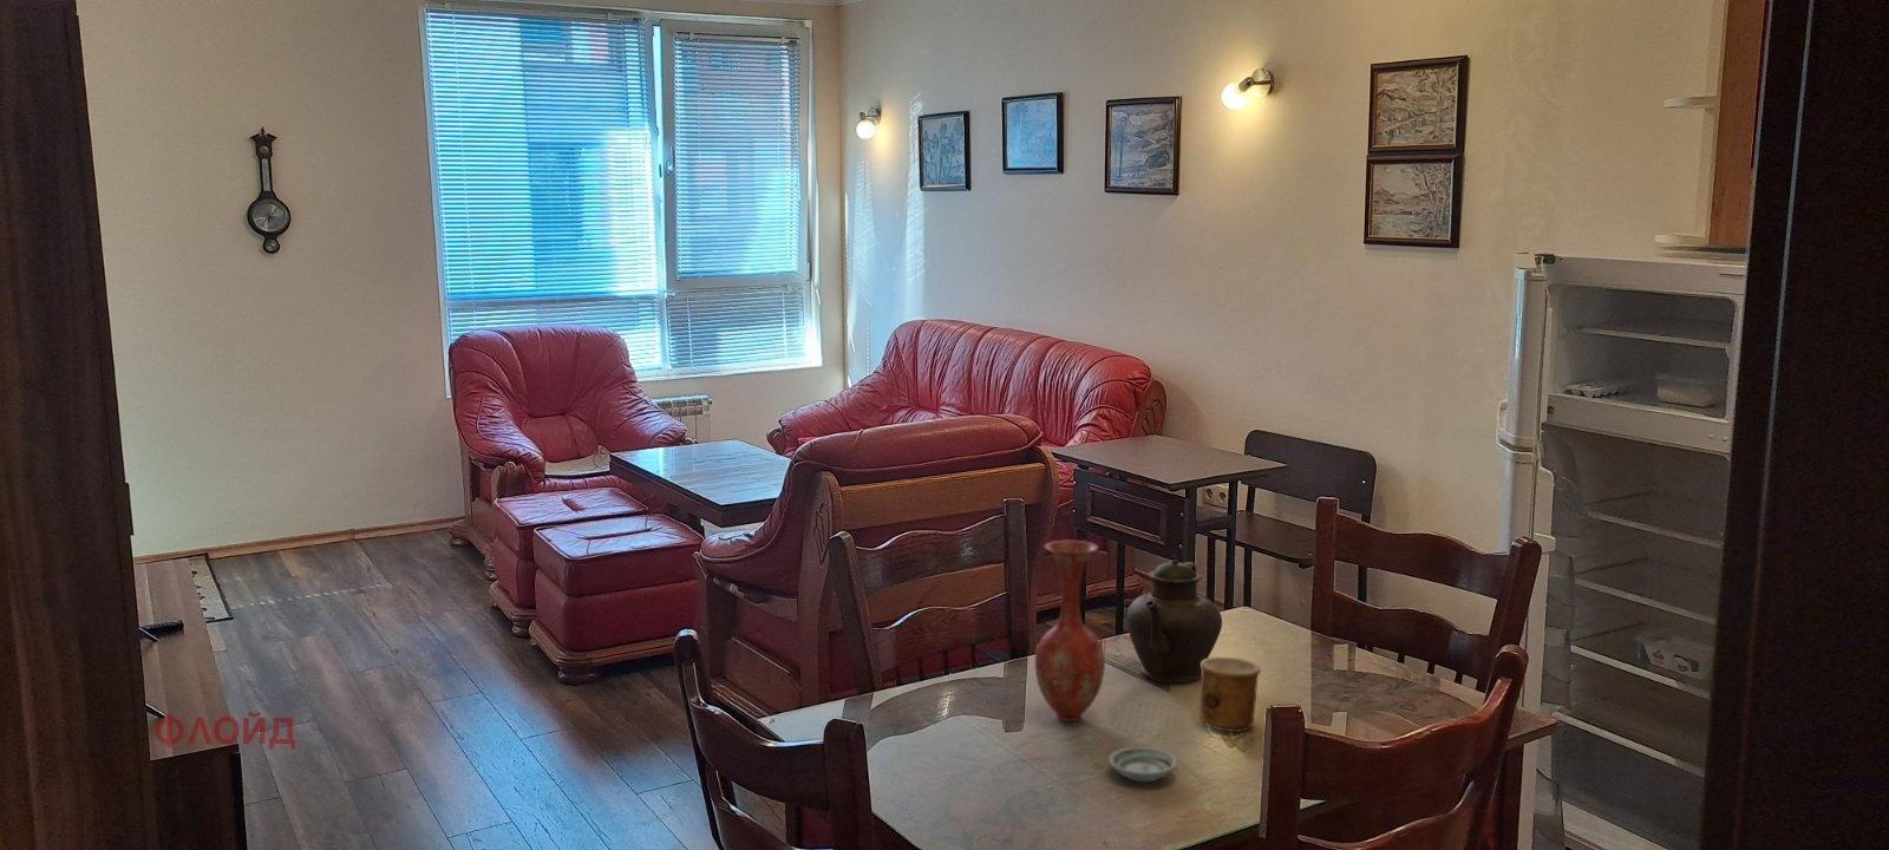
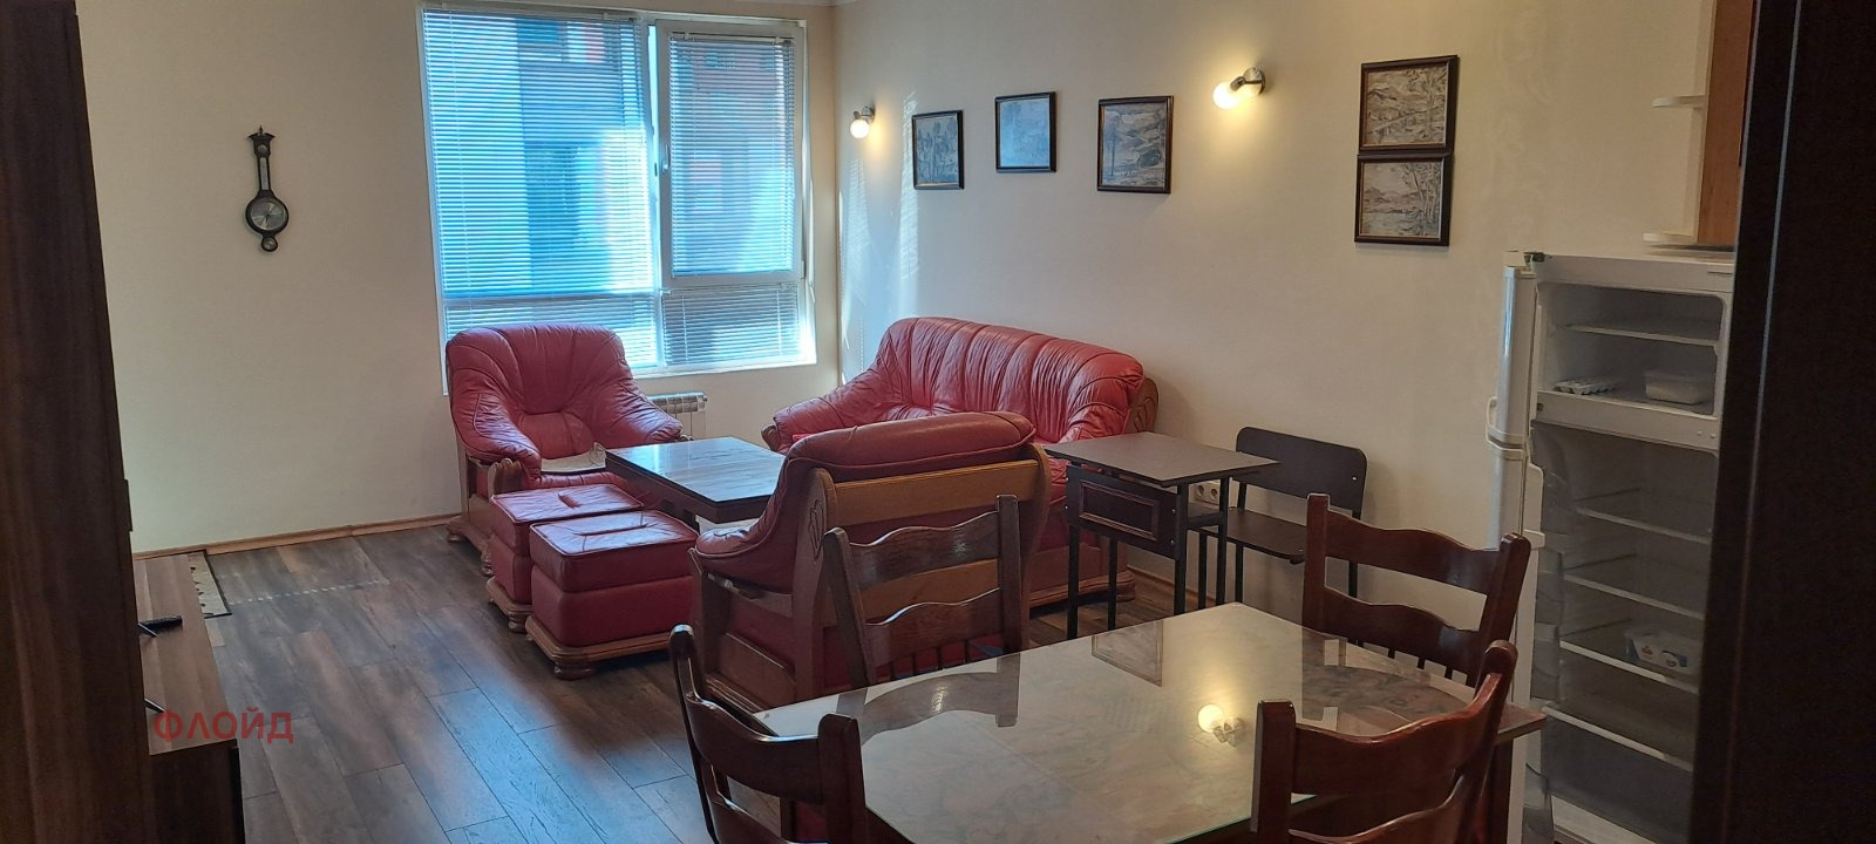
- saucer (1142, 766)
- teapot (1169, 615)
- vase (1070, 632)
- cup (1229, 693)
